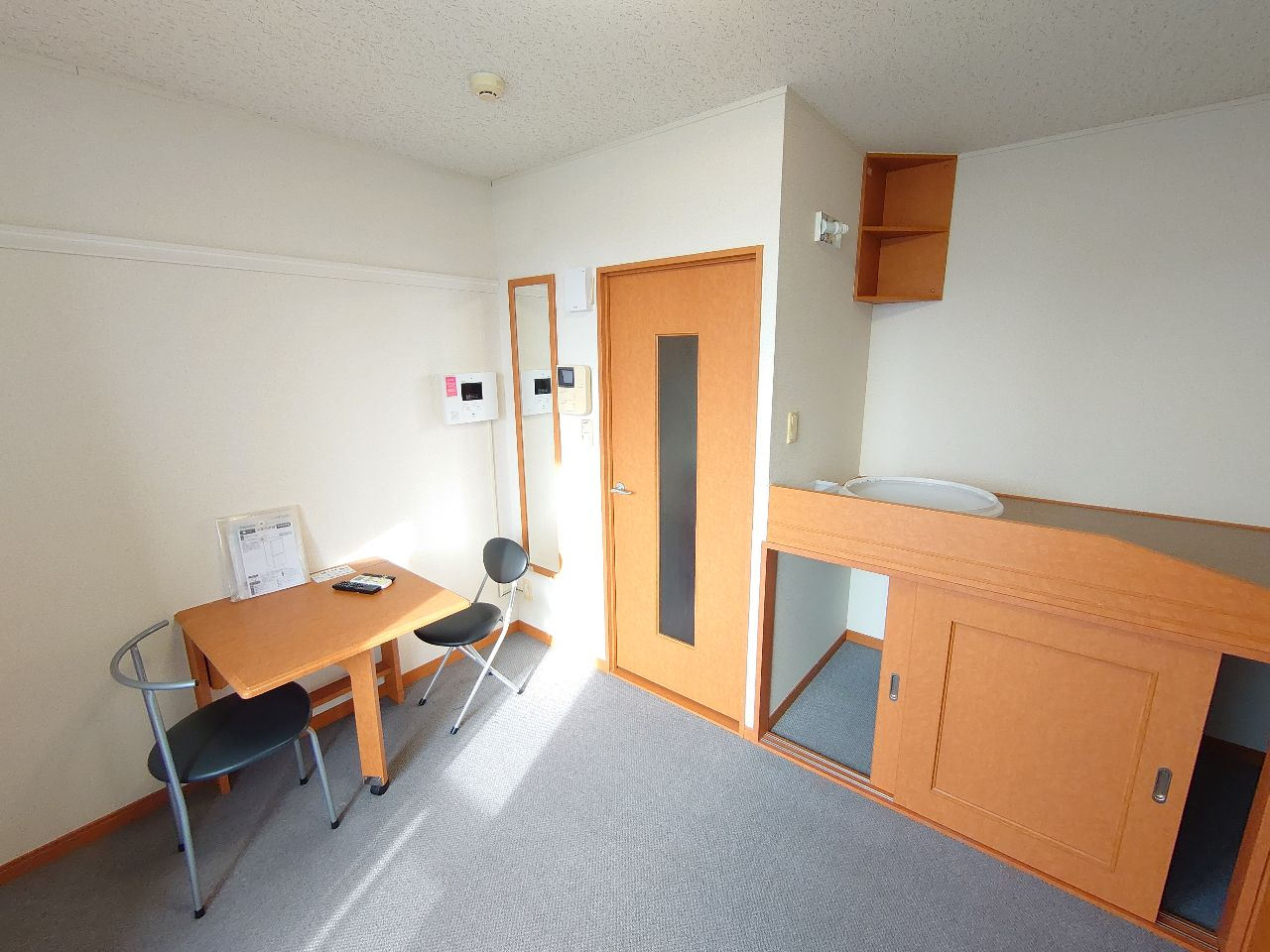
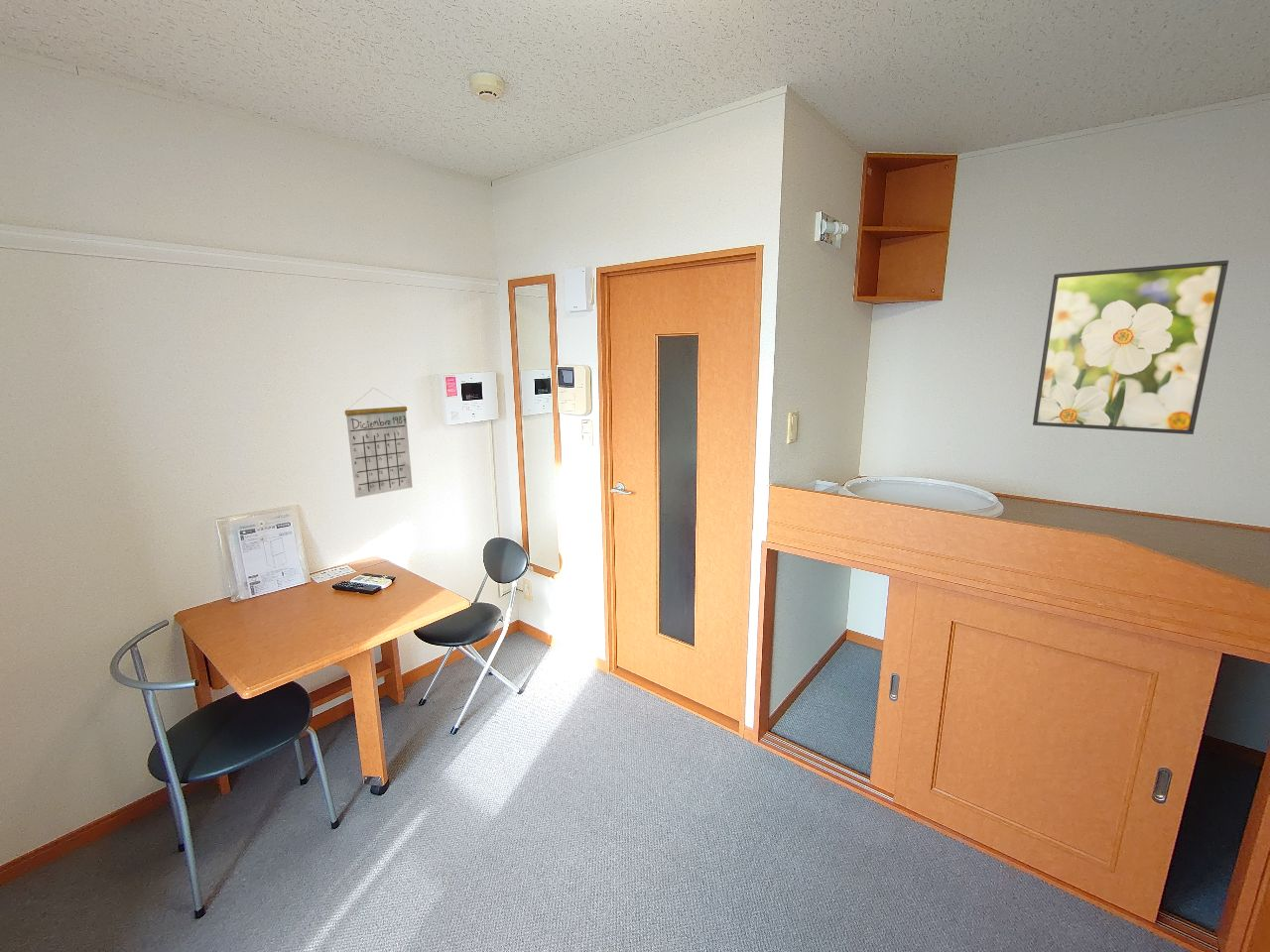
+ calendar (380, 440)
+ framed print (1120, 350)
